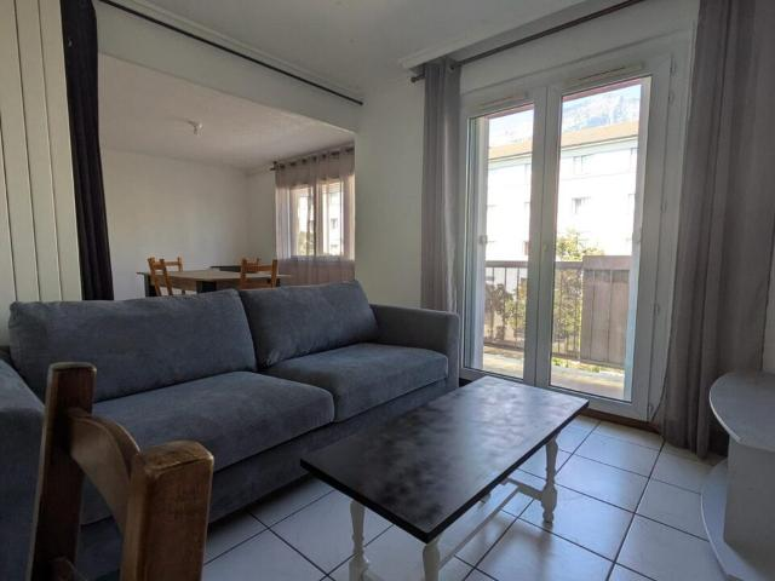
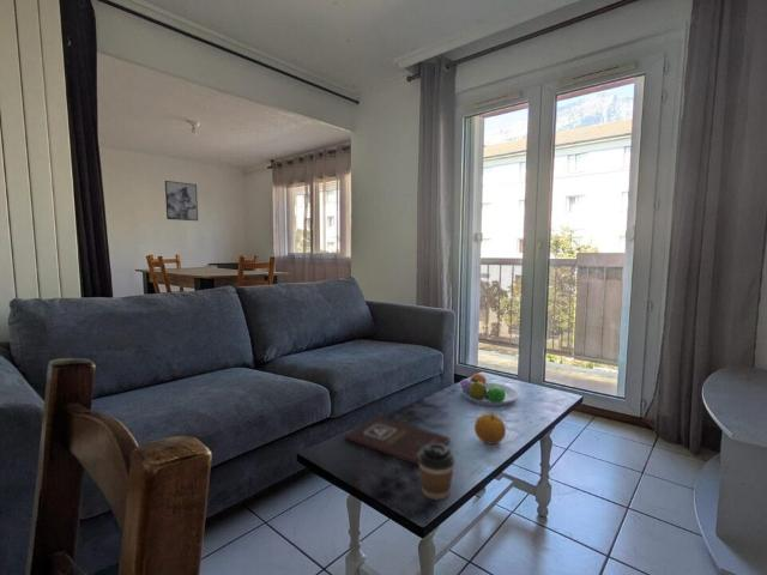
+ coffee cup (435, 468)
+ fruit bowl (488, 387)
+ book (397, 438)
+ wall art (181, 201)
+ fruit (489, 425)
